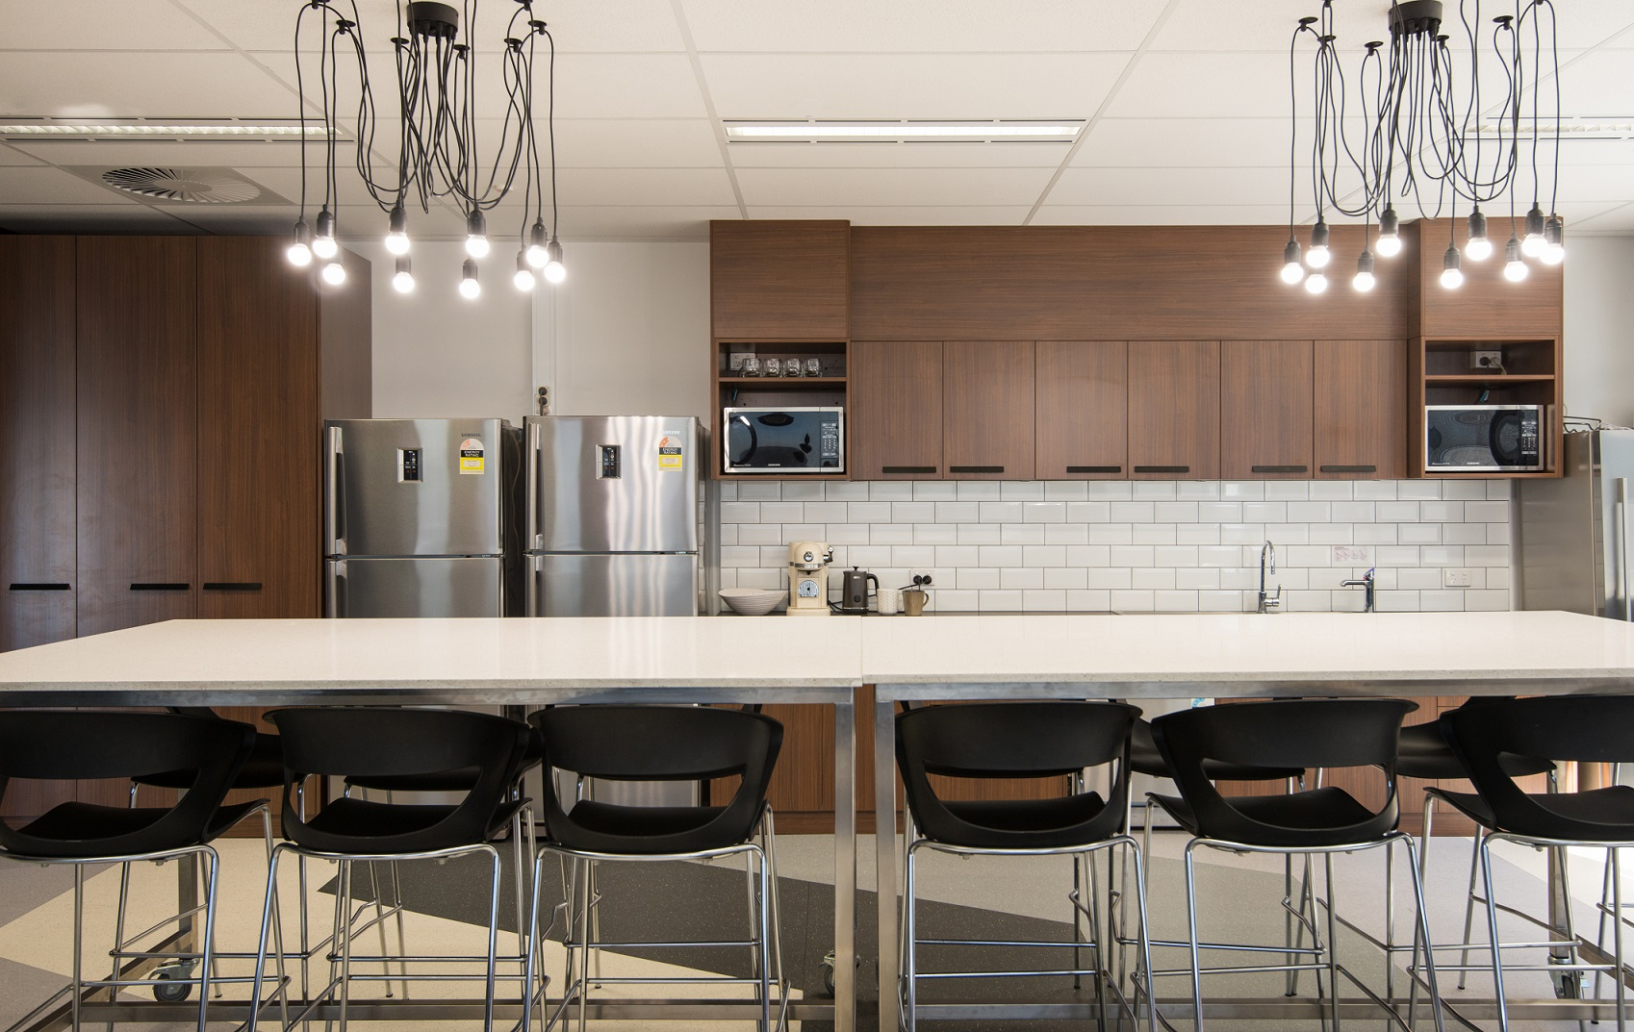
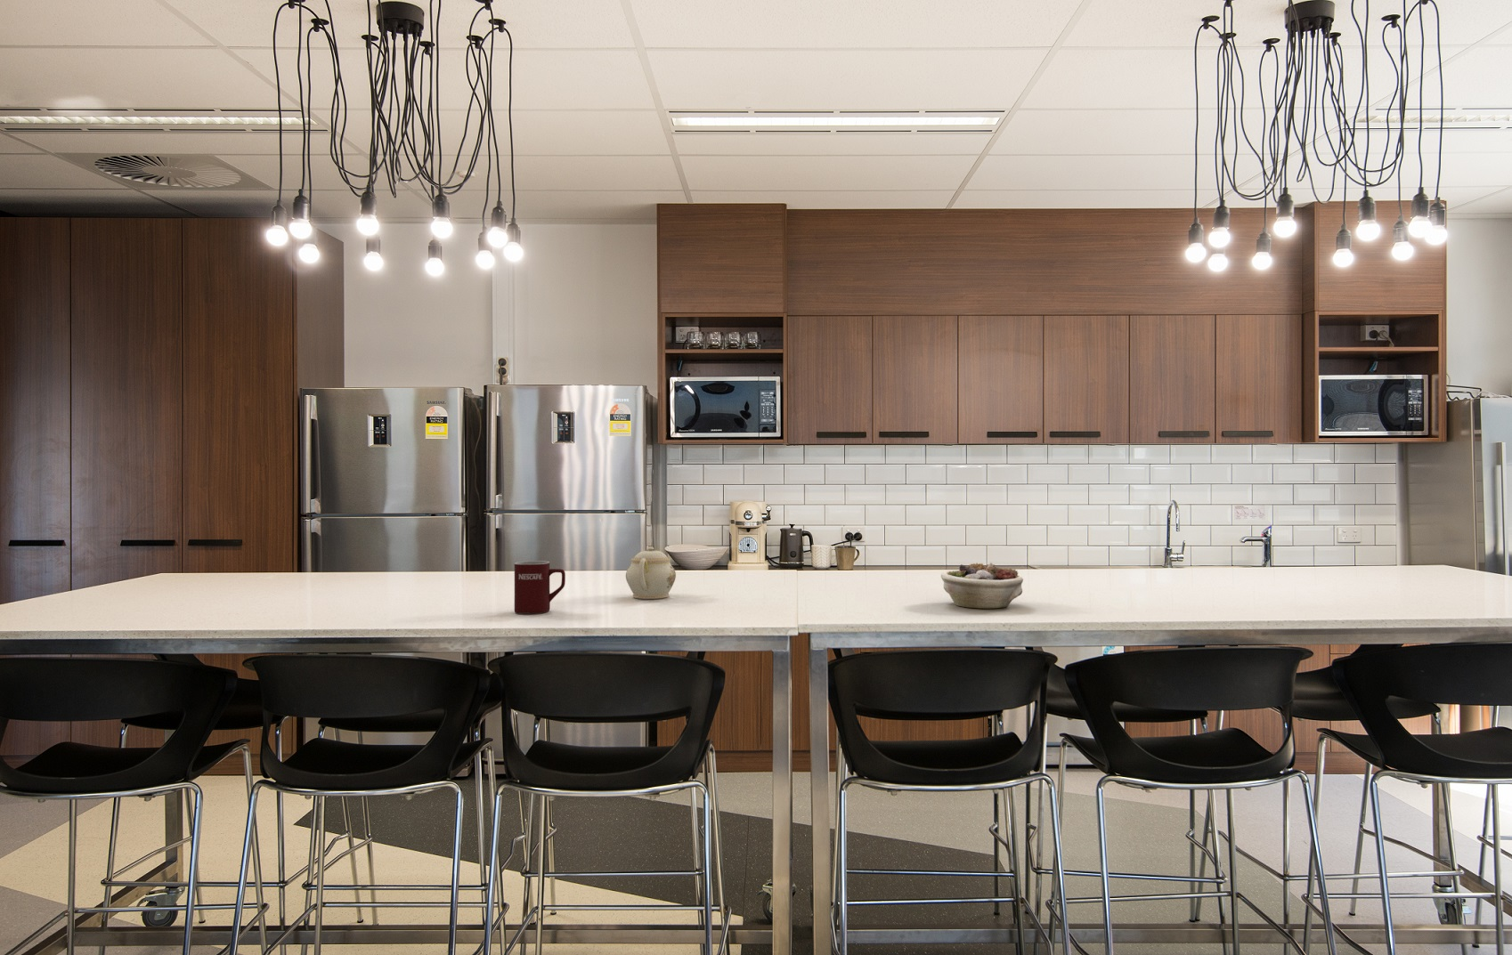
+ mug (539, 586)
+ teapot (650, 571)
+ succulent planter (982, 584)
